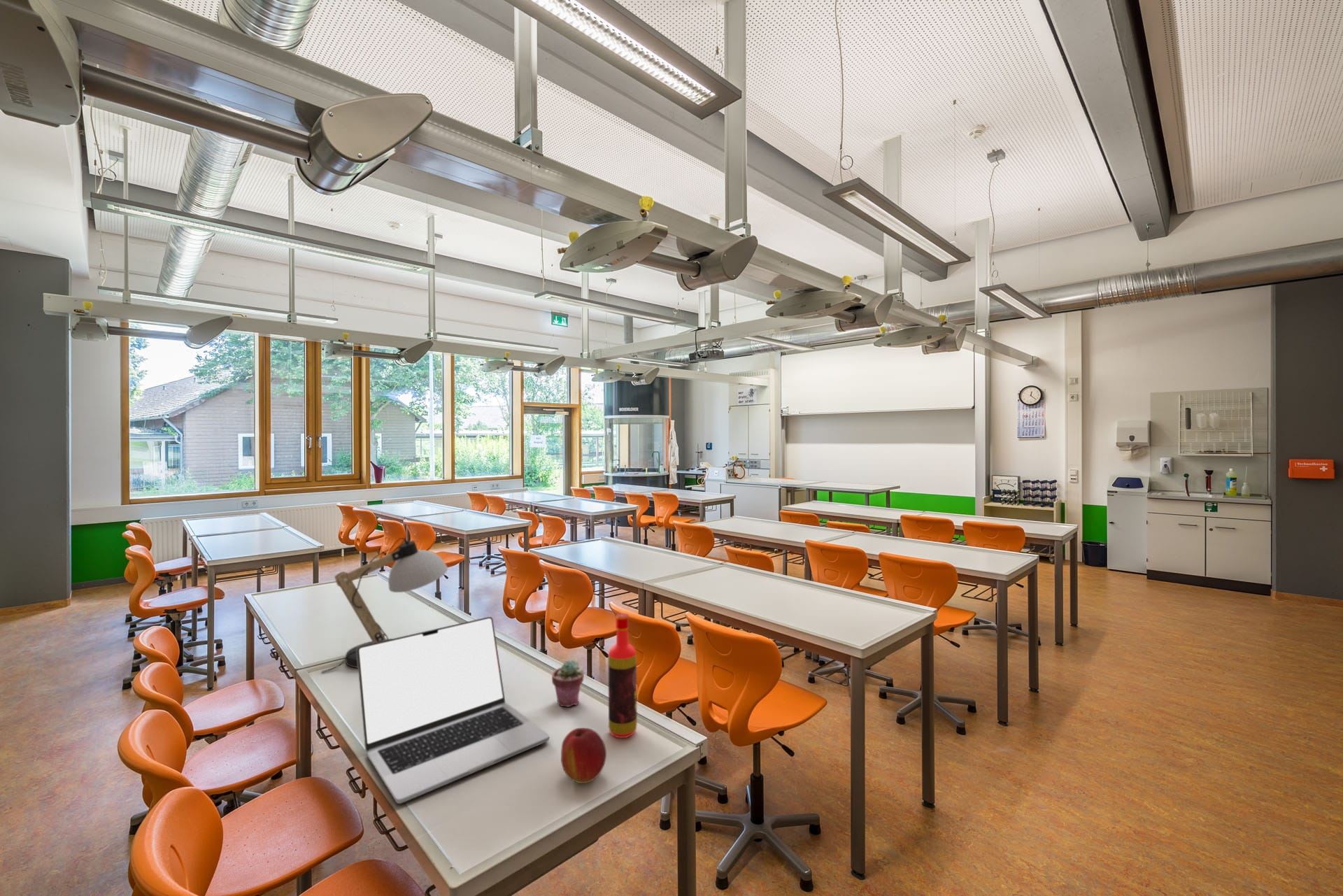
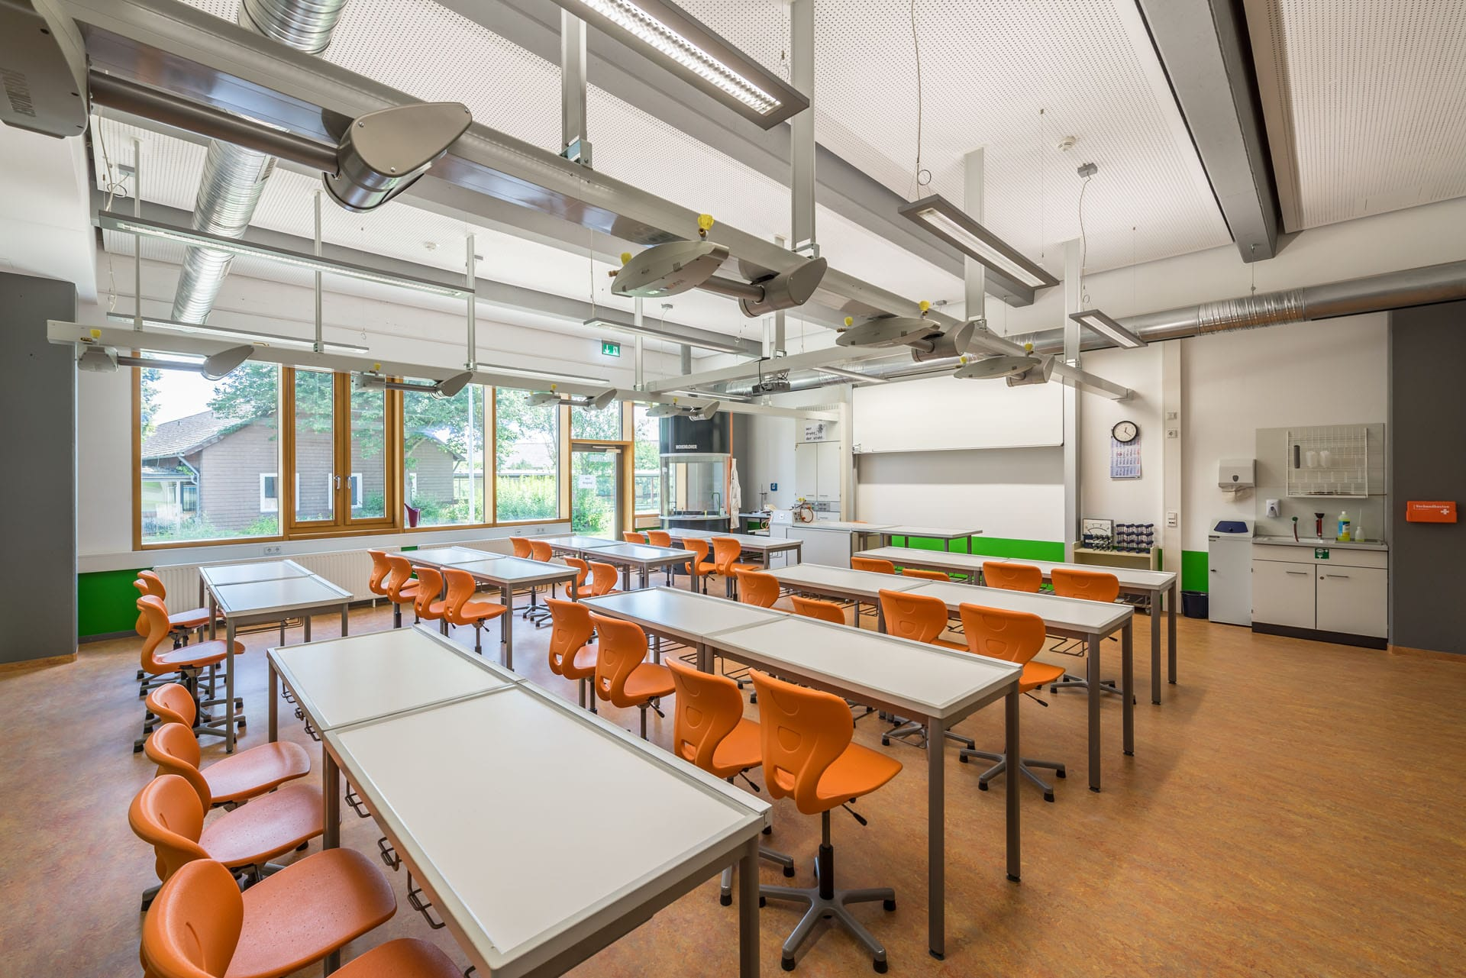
- bottle (622, 674)
- laptop (453, 694)
- potted succulent (568, 681)
- apple (583, 754)
- desk lamp (391, 591)
